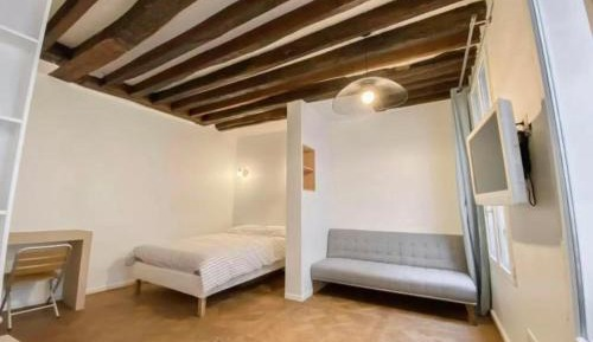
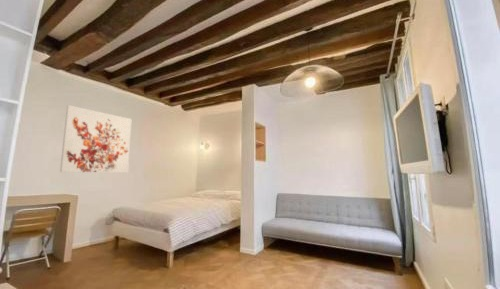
+ wall art (100, 142)
